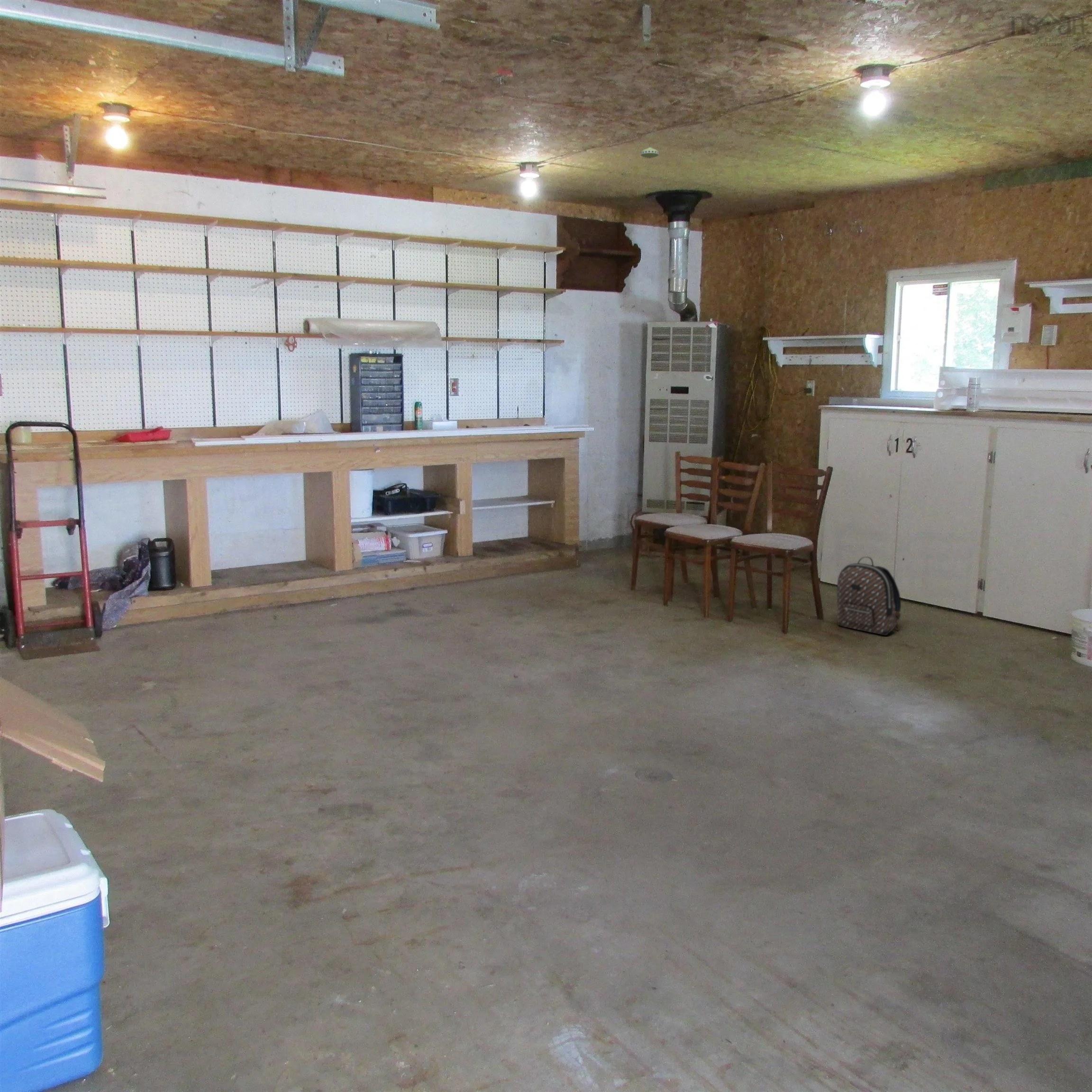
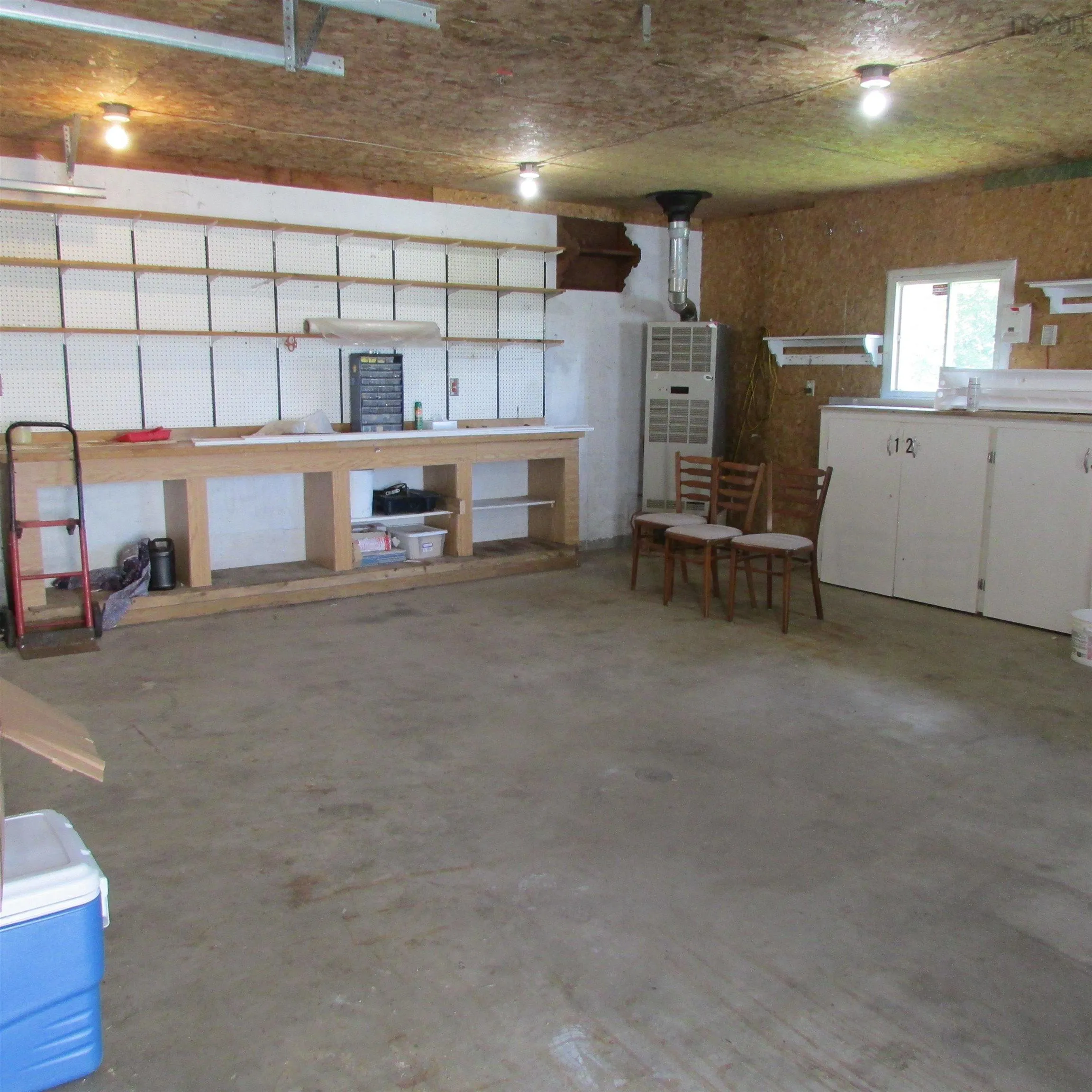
- smoke detector (649, 153)
- backpack (867, 593)
